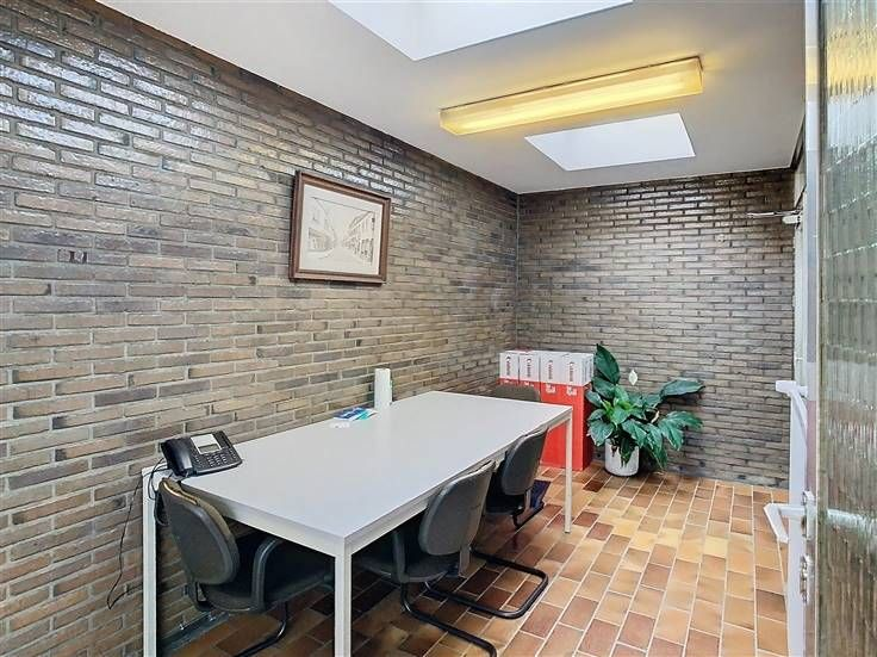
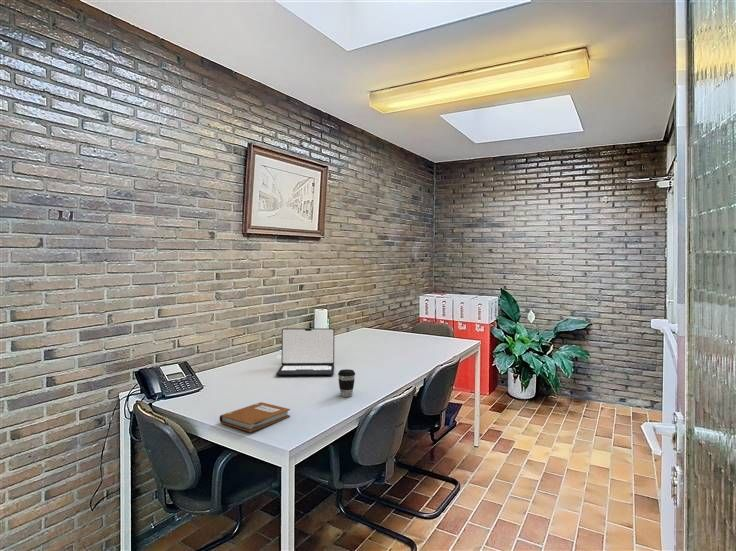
+ notebook (256, 415)
+ coffee cup (346, 383)
+ laptop (306, 350)
